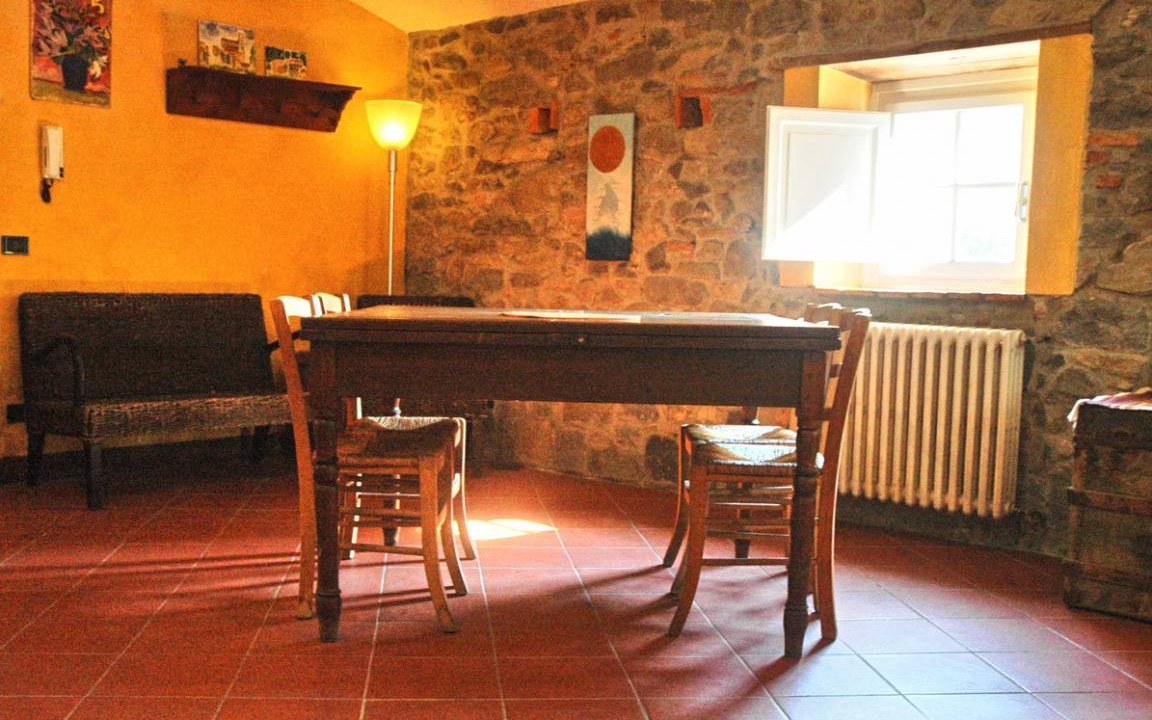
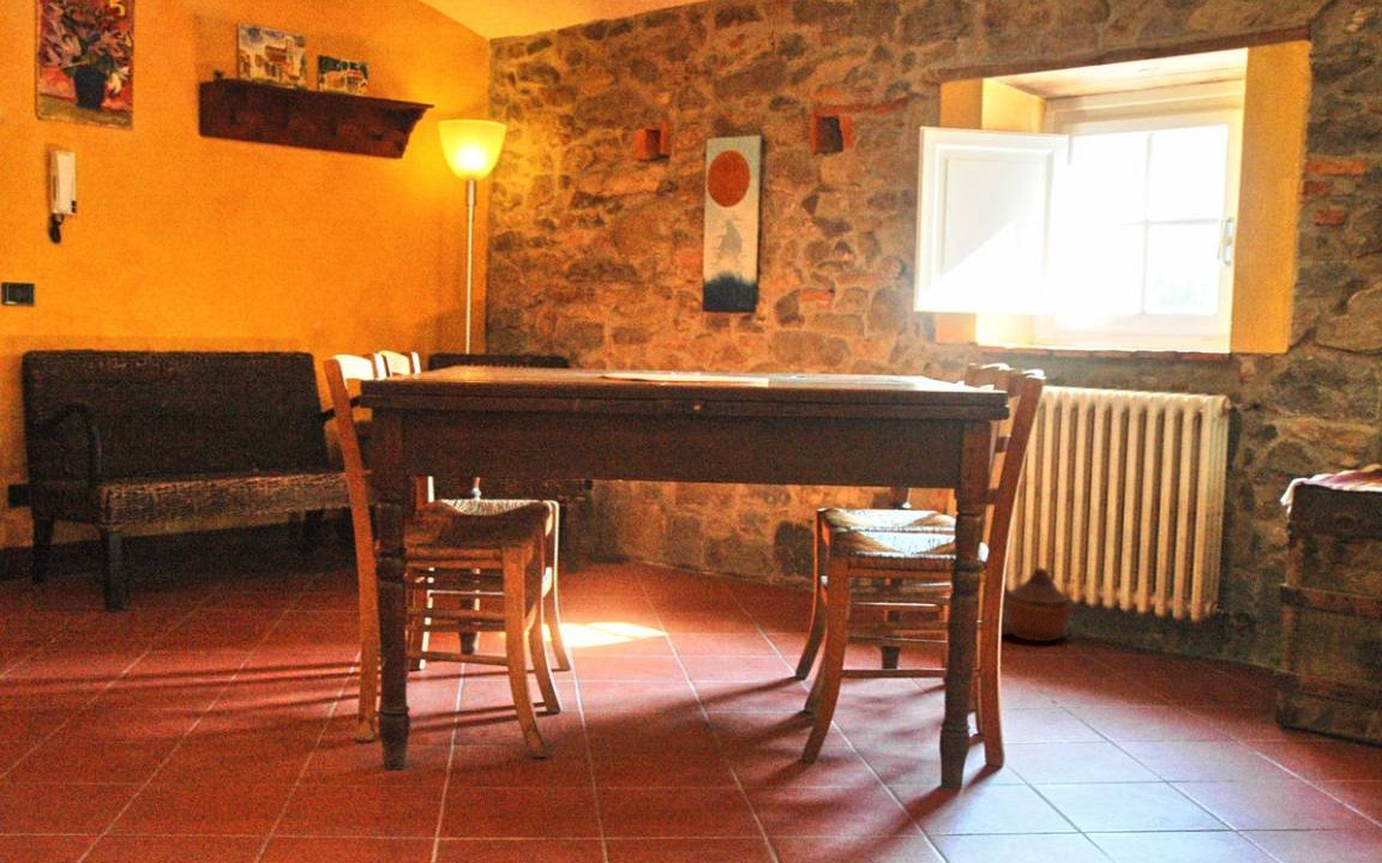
+ woven basket (1039, 602)
